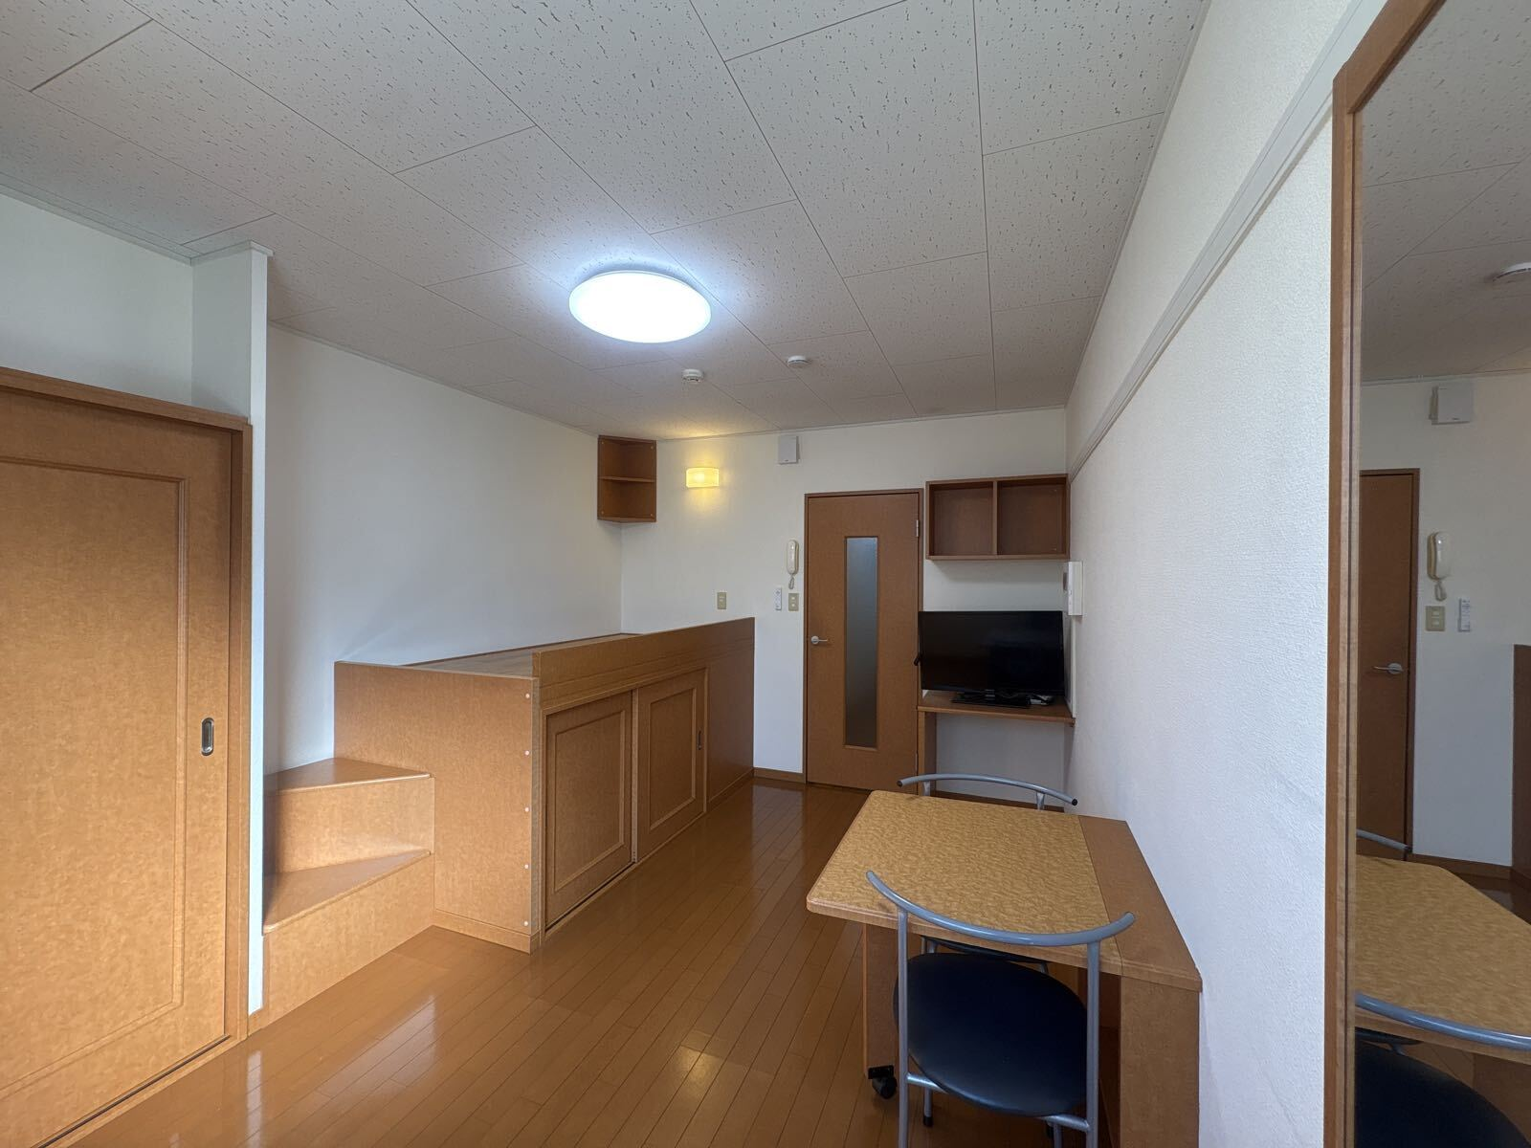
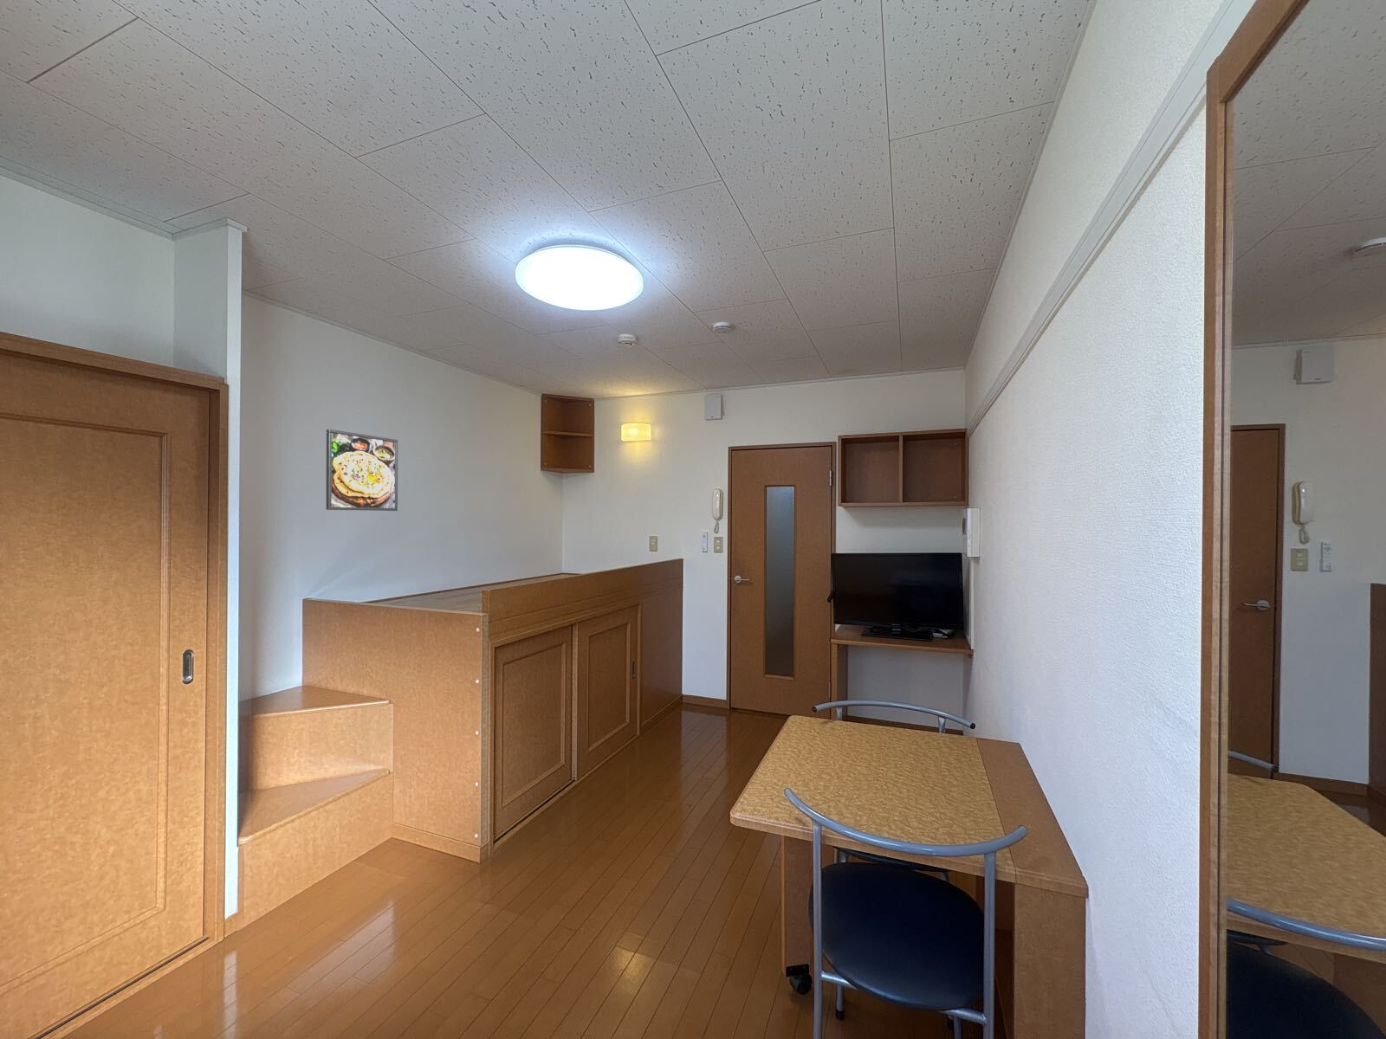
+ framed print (363, 471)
